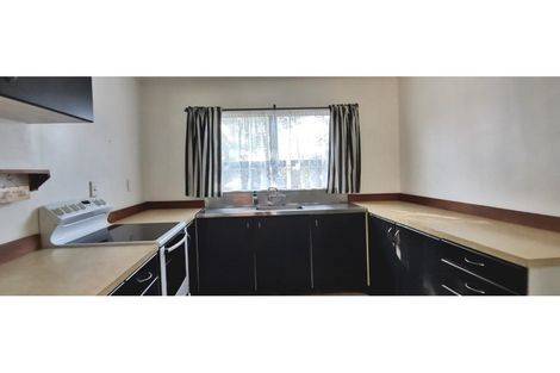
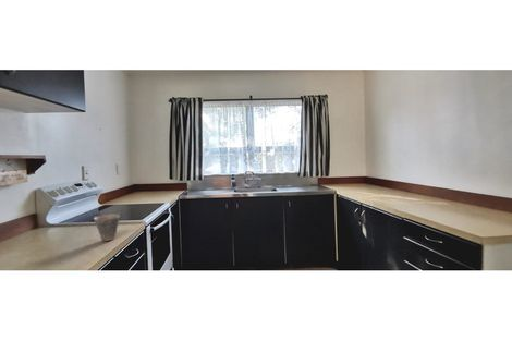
+ cup (107, 228)
